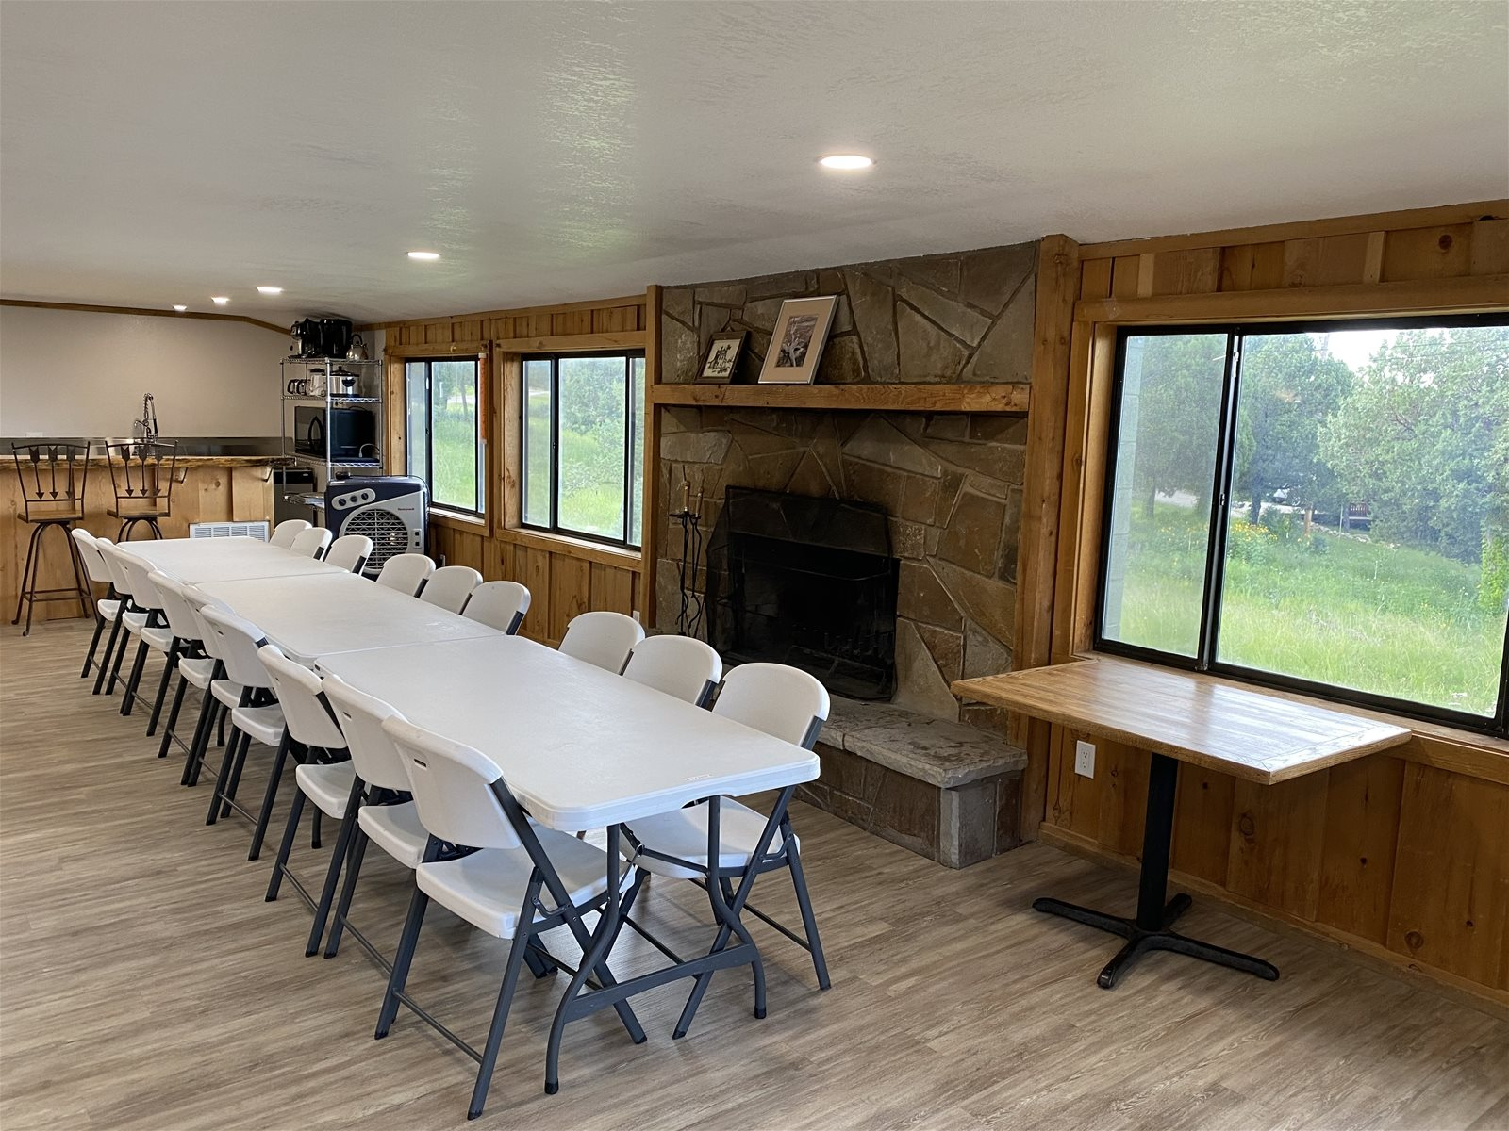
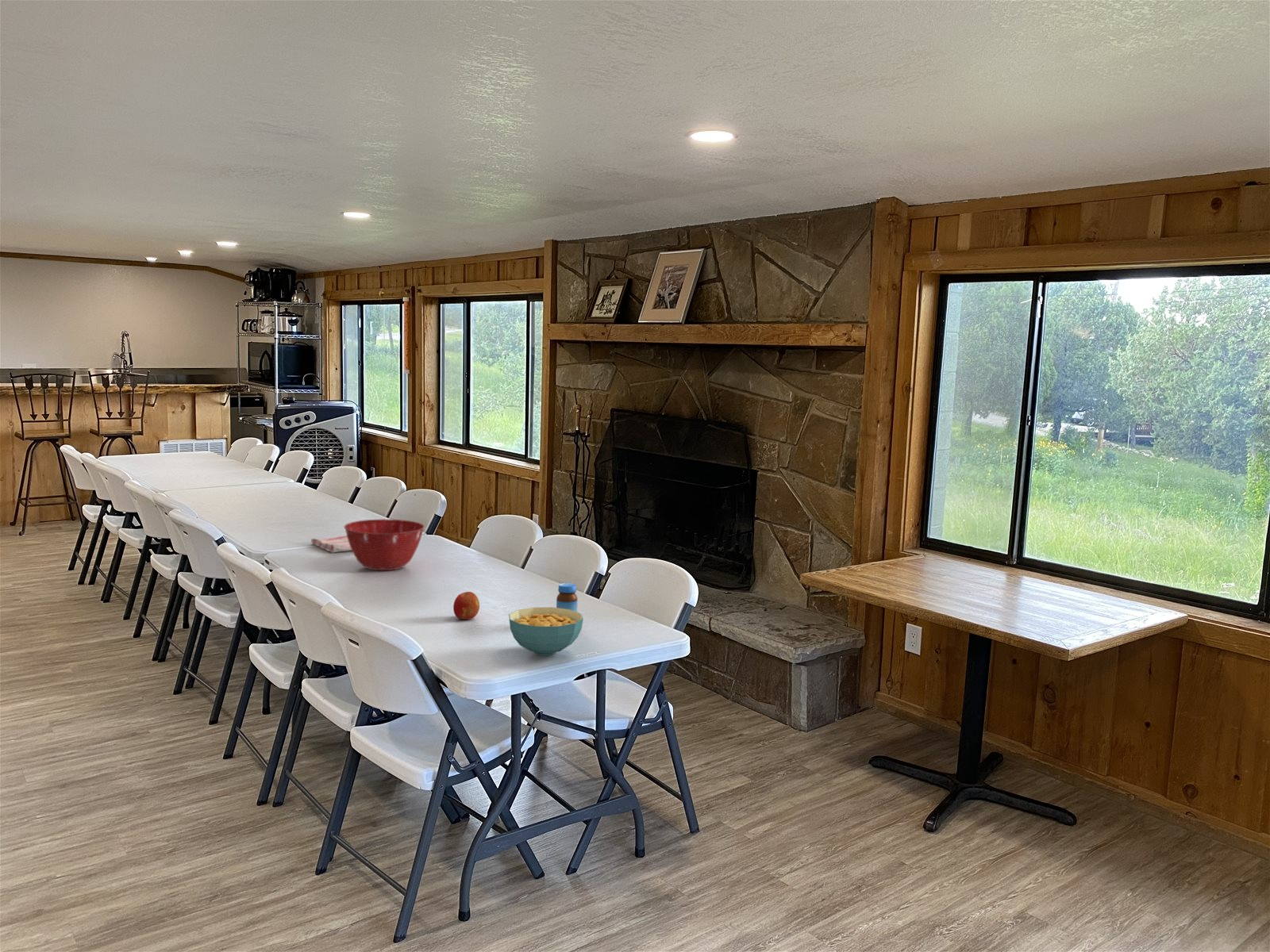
+ mixing bowl (384, 546)
+ fruit (466, 605)
+ jar (567, 604)
+ dish towel (341, 542)
+ cereal bowl (545, 634)
